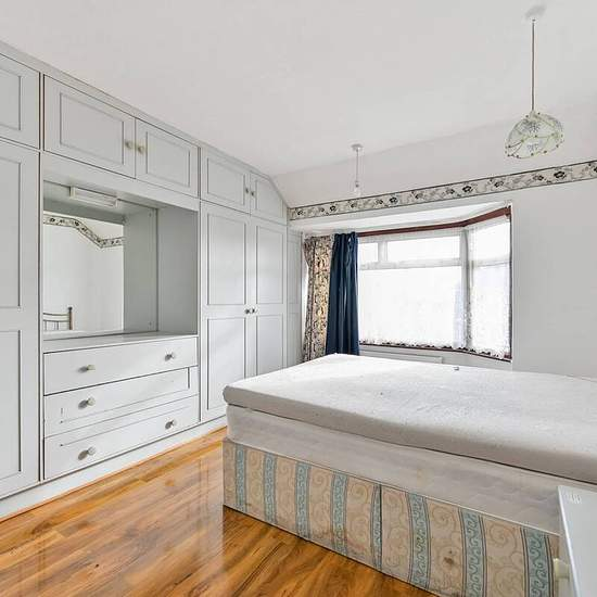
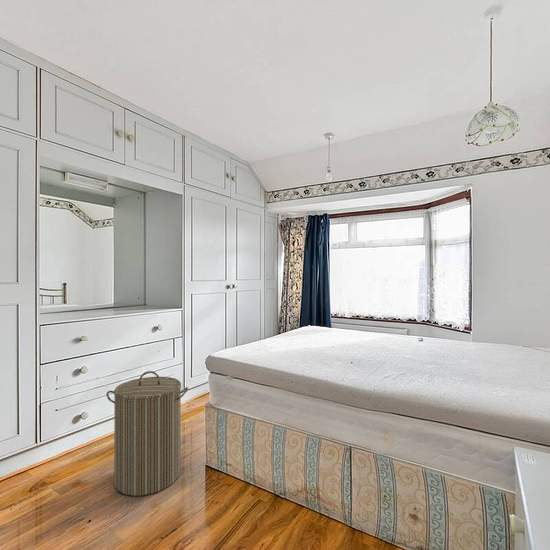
+ laundry hamper (148, 423)
